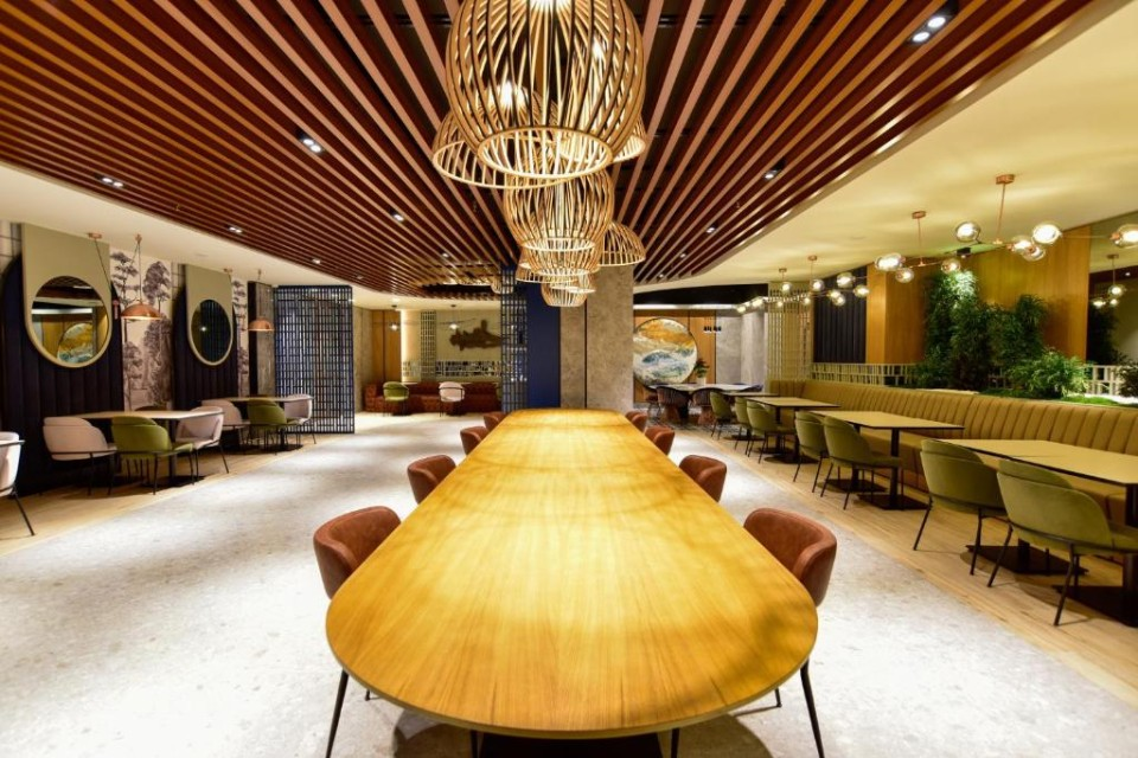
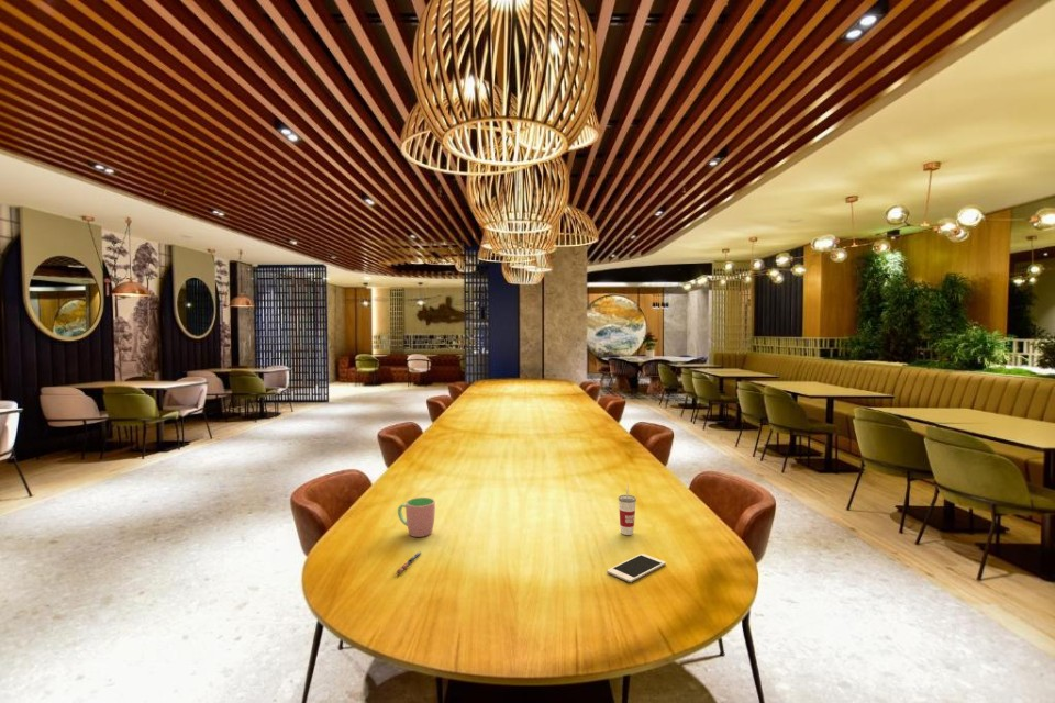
+ pen (409, 561)
+ cup (626, 509)
+ cup (415, 516)
+ cell phone (636, 567)
